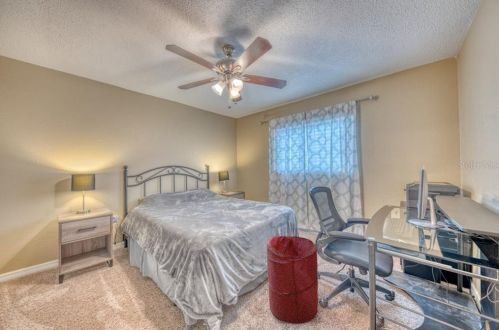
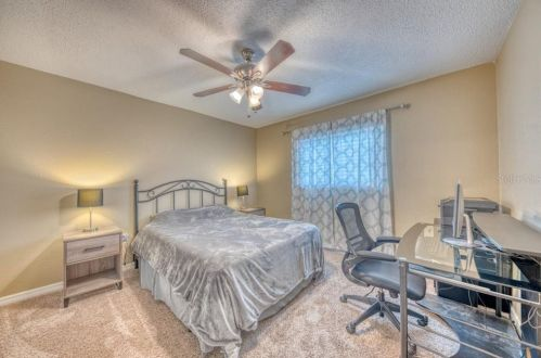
- laundry hamper (291, 274)
